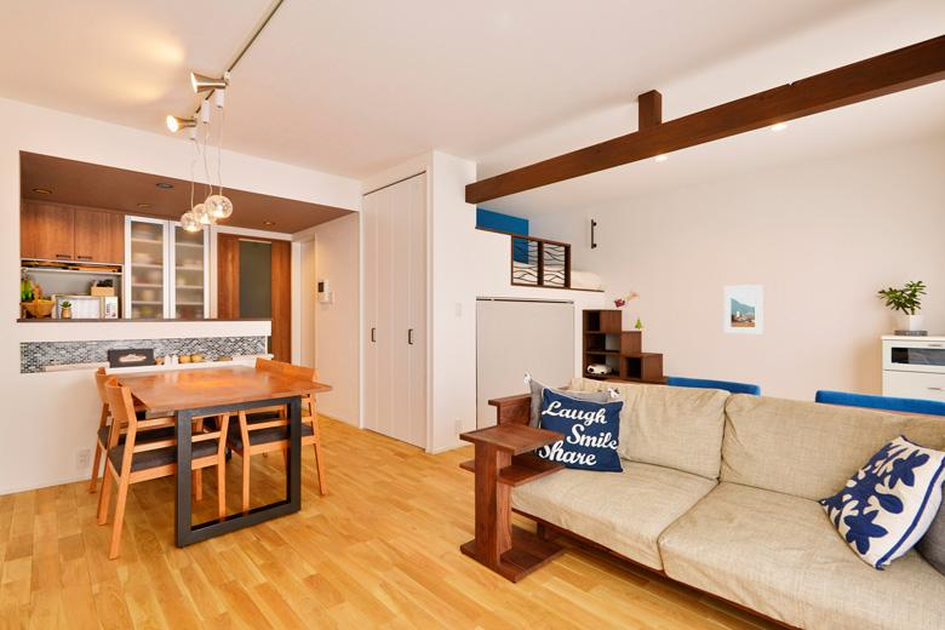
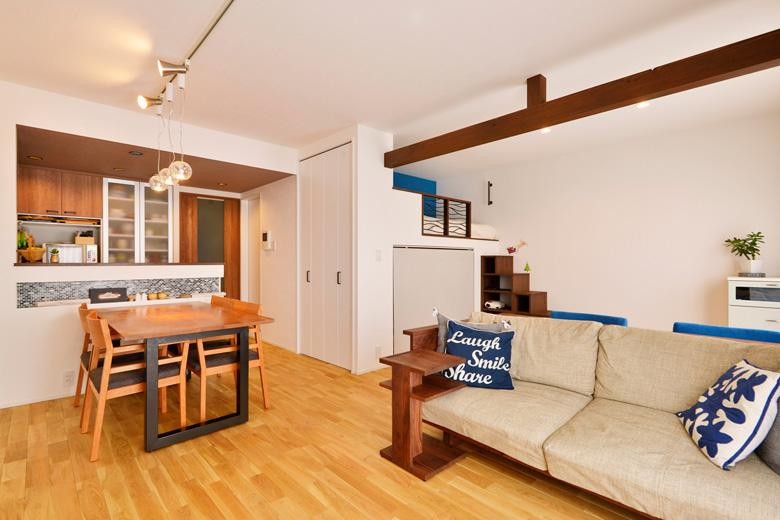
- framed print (743, 309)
